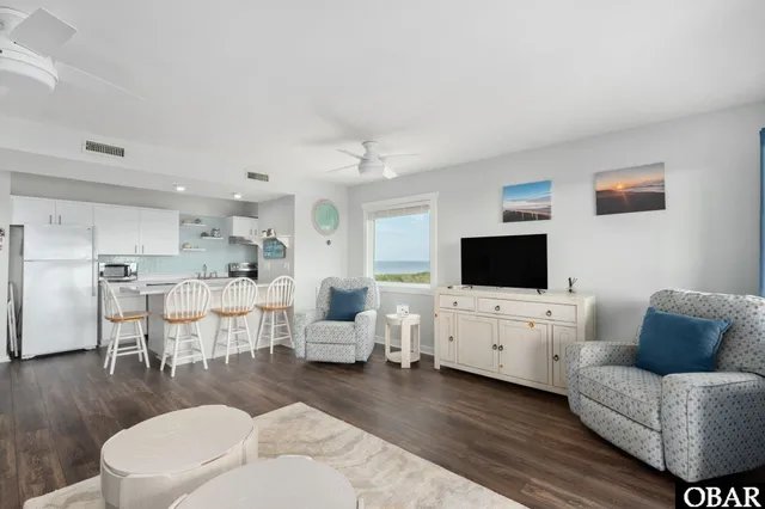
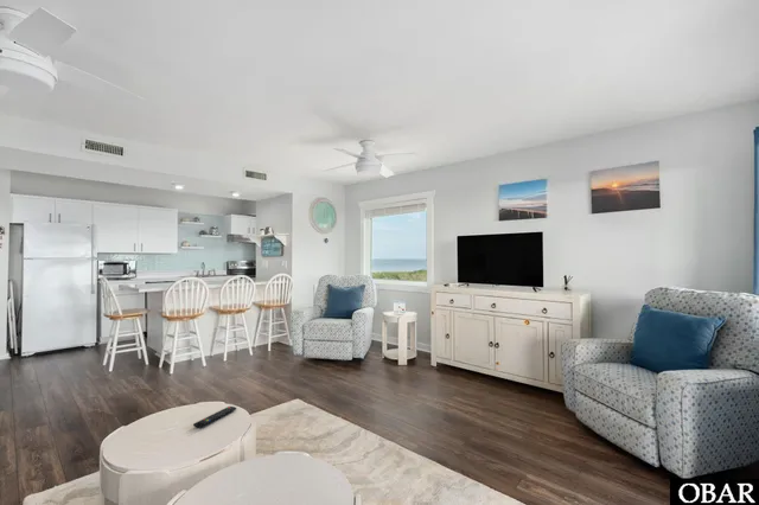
+ remote control (216, 416)
